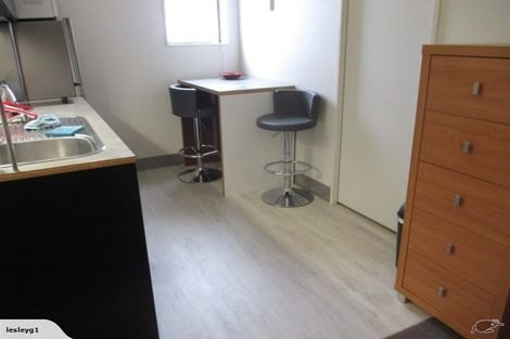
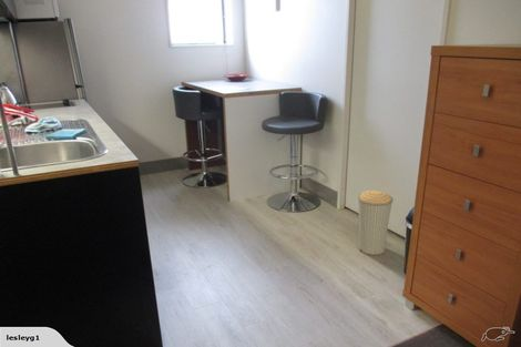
+ trash can (372, 221)
